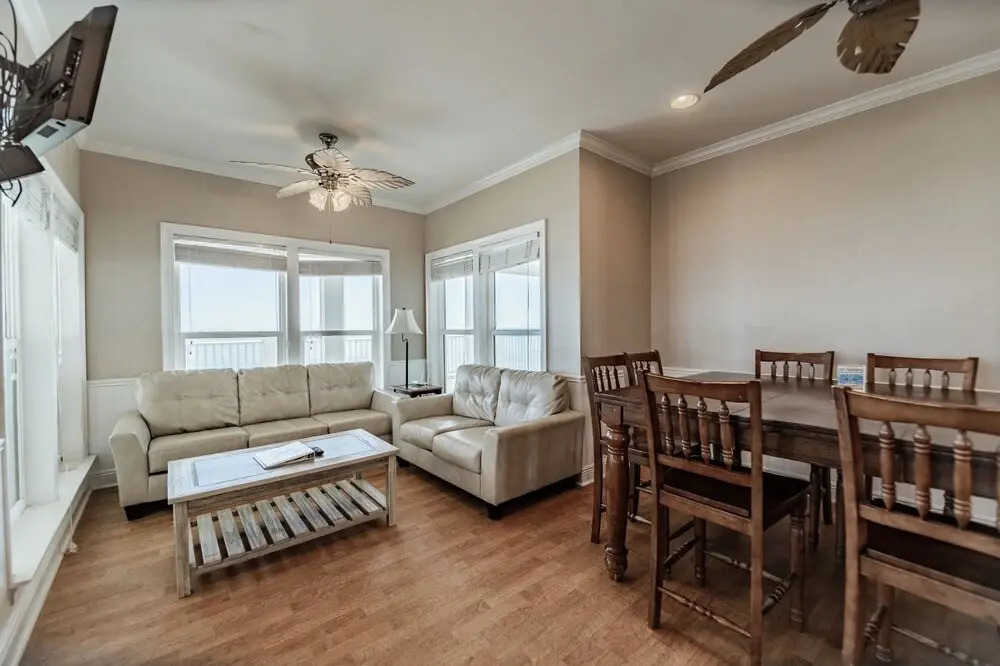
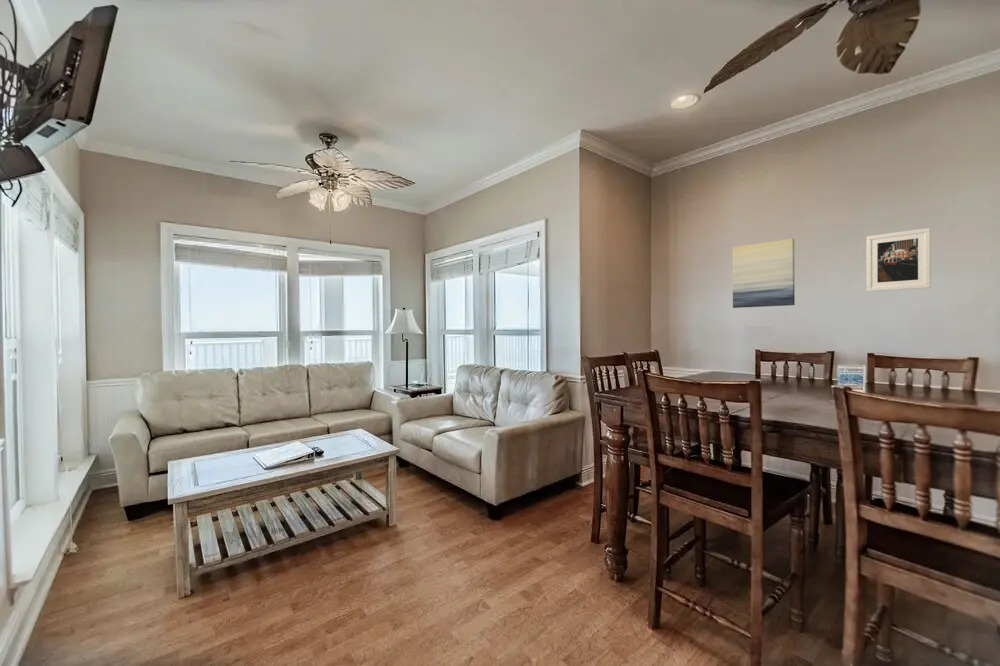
+ wall art (762, 274)
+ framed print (897, 261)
